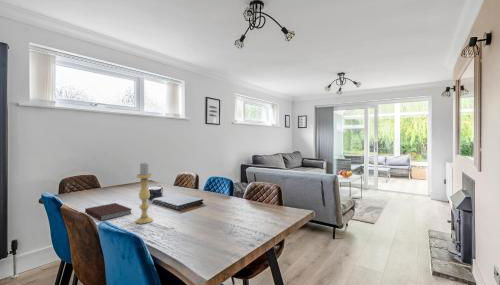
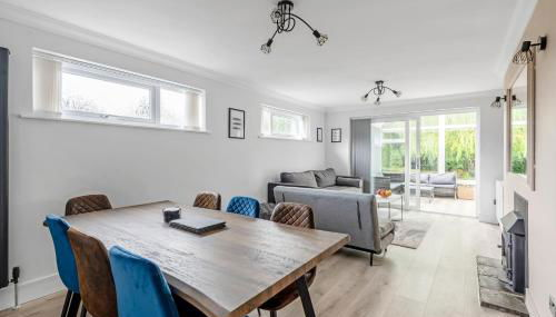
- candle holder (144, 191)
- notebook (108, 211)
